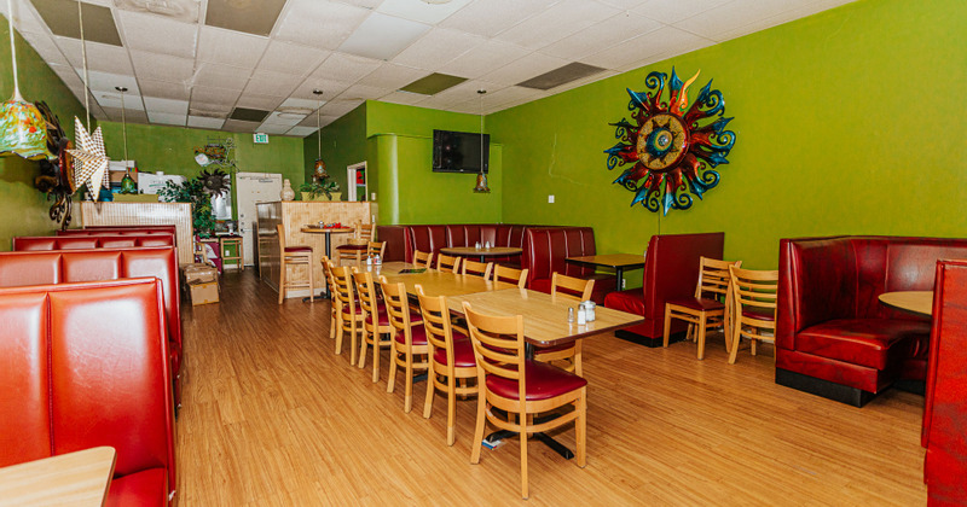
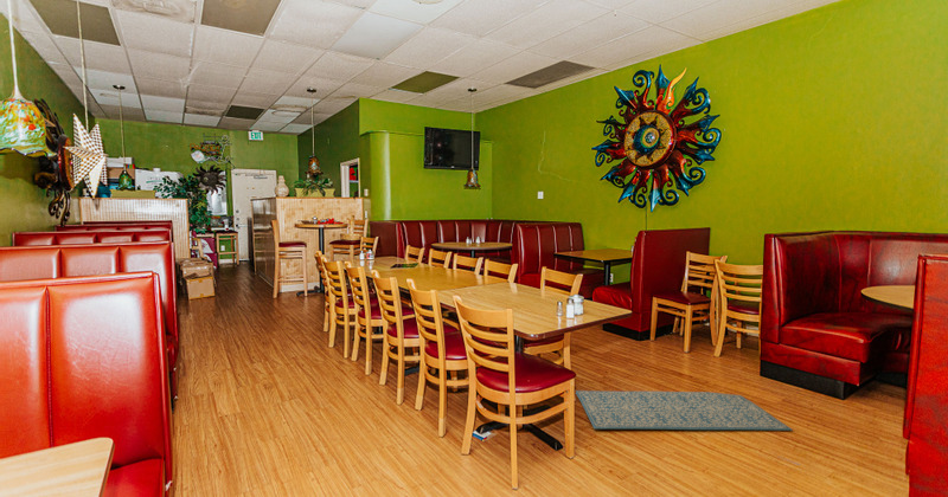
+ rug (672, 408)
